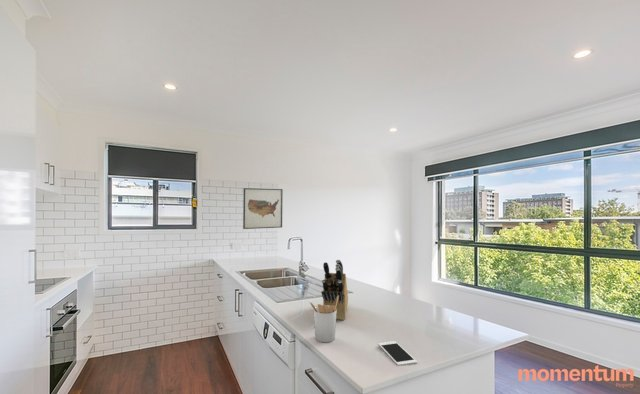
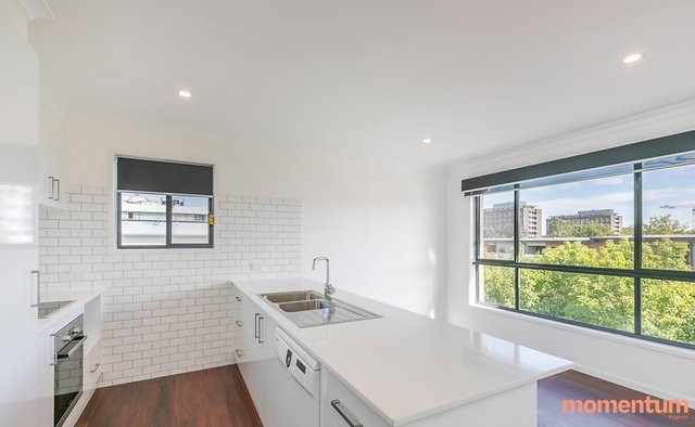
- knife block (335, 284)
- wall art (263, 208)
- utensil holder (325, 318)
- cell phone (396, 352)
